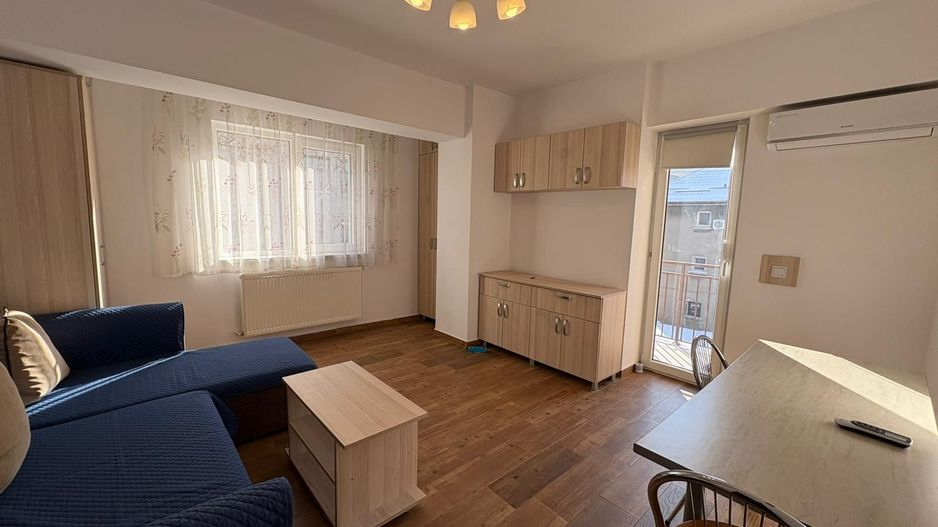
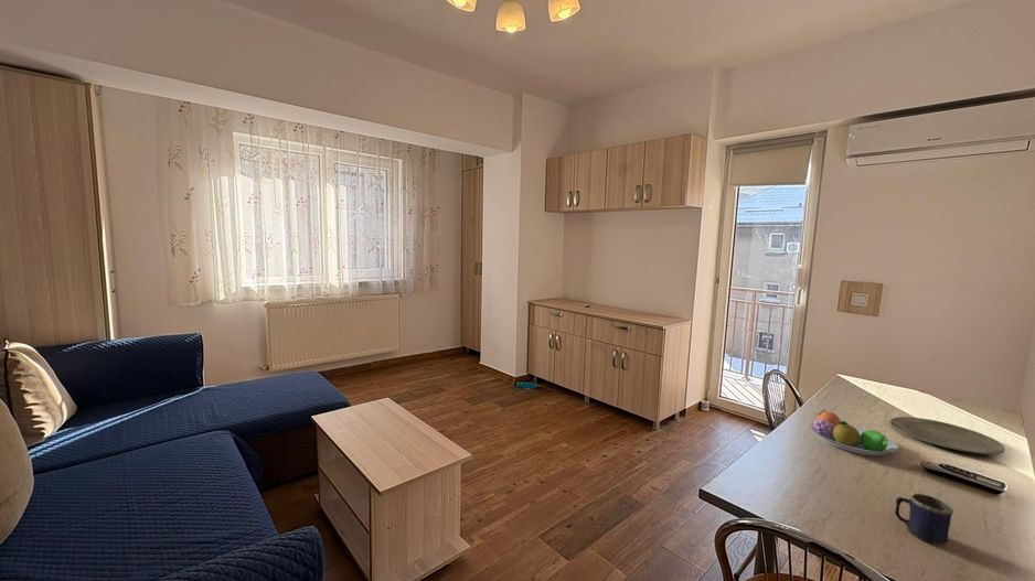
+ plate (943, 434)
+ mug (921, 516)
+ fruit bowl (853, 430)
